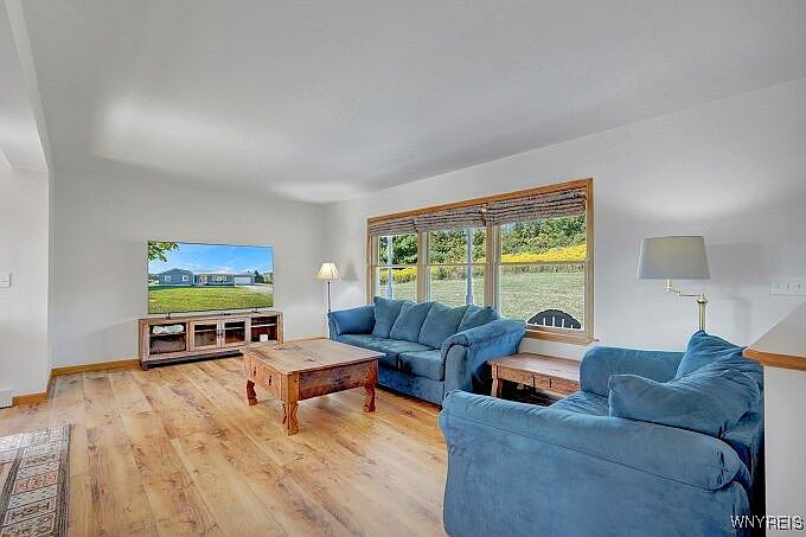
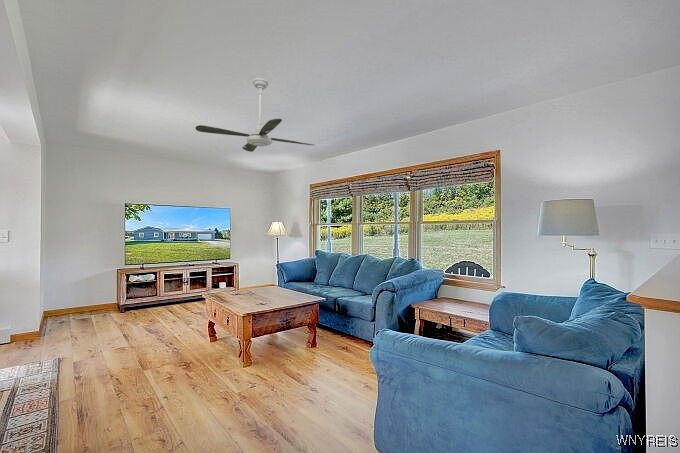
+ ceiling fan (259, 112)
